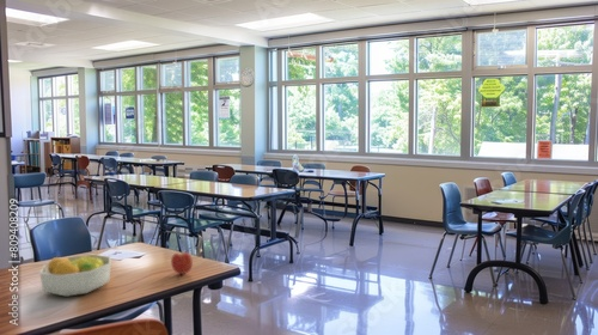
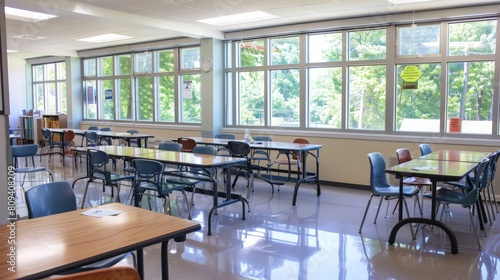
- apple (182, 262)
- fruit bowl (78, 270)
